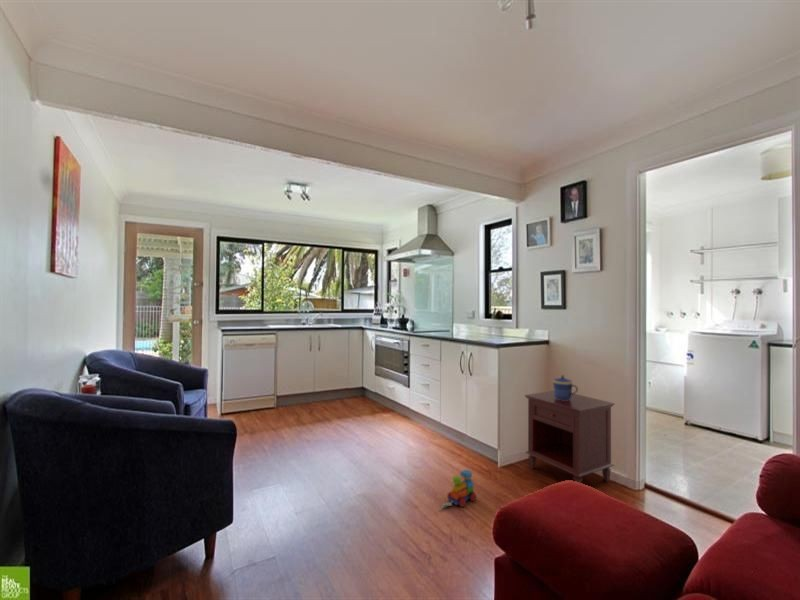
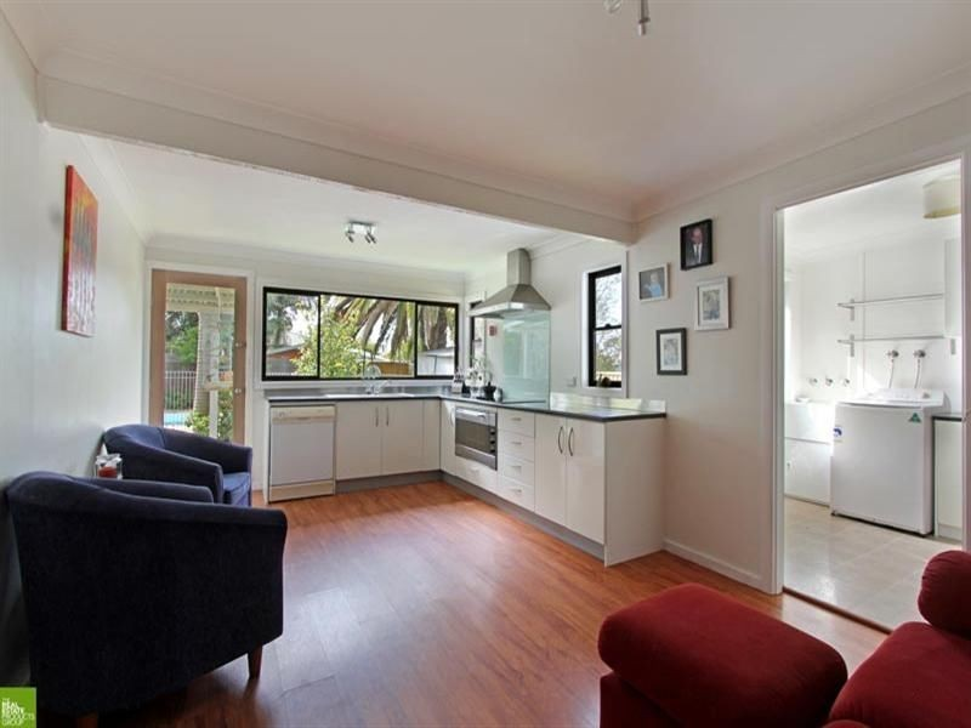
- decorative jar (565, 387)
- nightstand (567, 436)
- toy train (457, 488)
